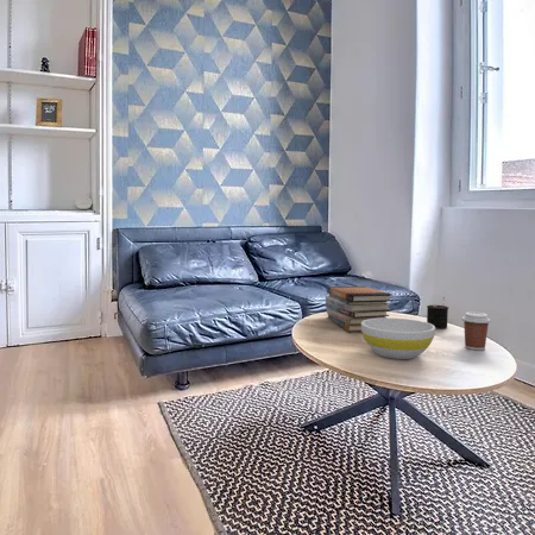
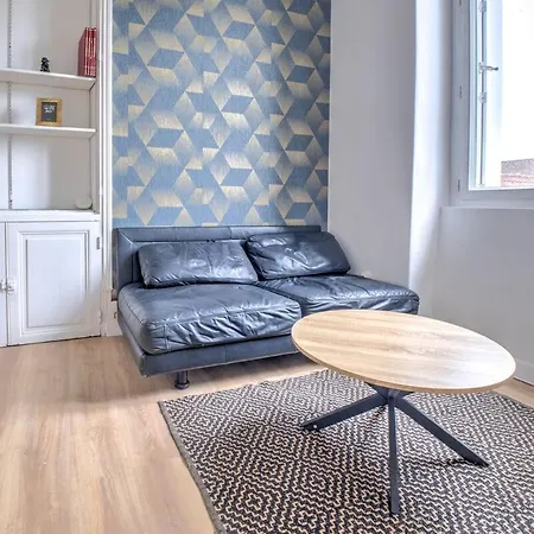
- book stack (355, 307)
- bowl (396, 339)
- coffee cup (476, 331)
- candle (436, 311)
